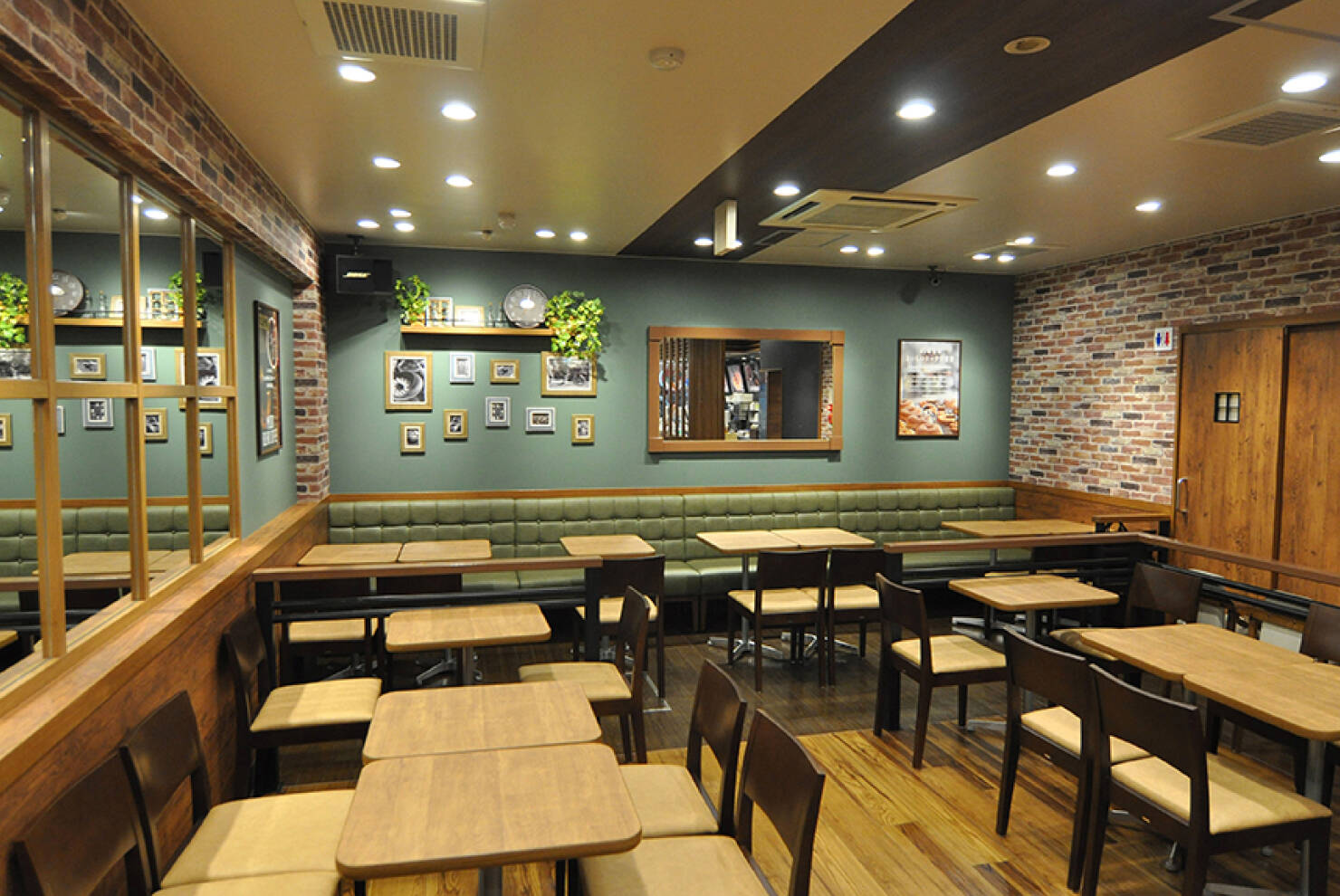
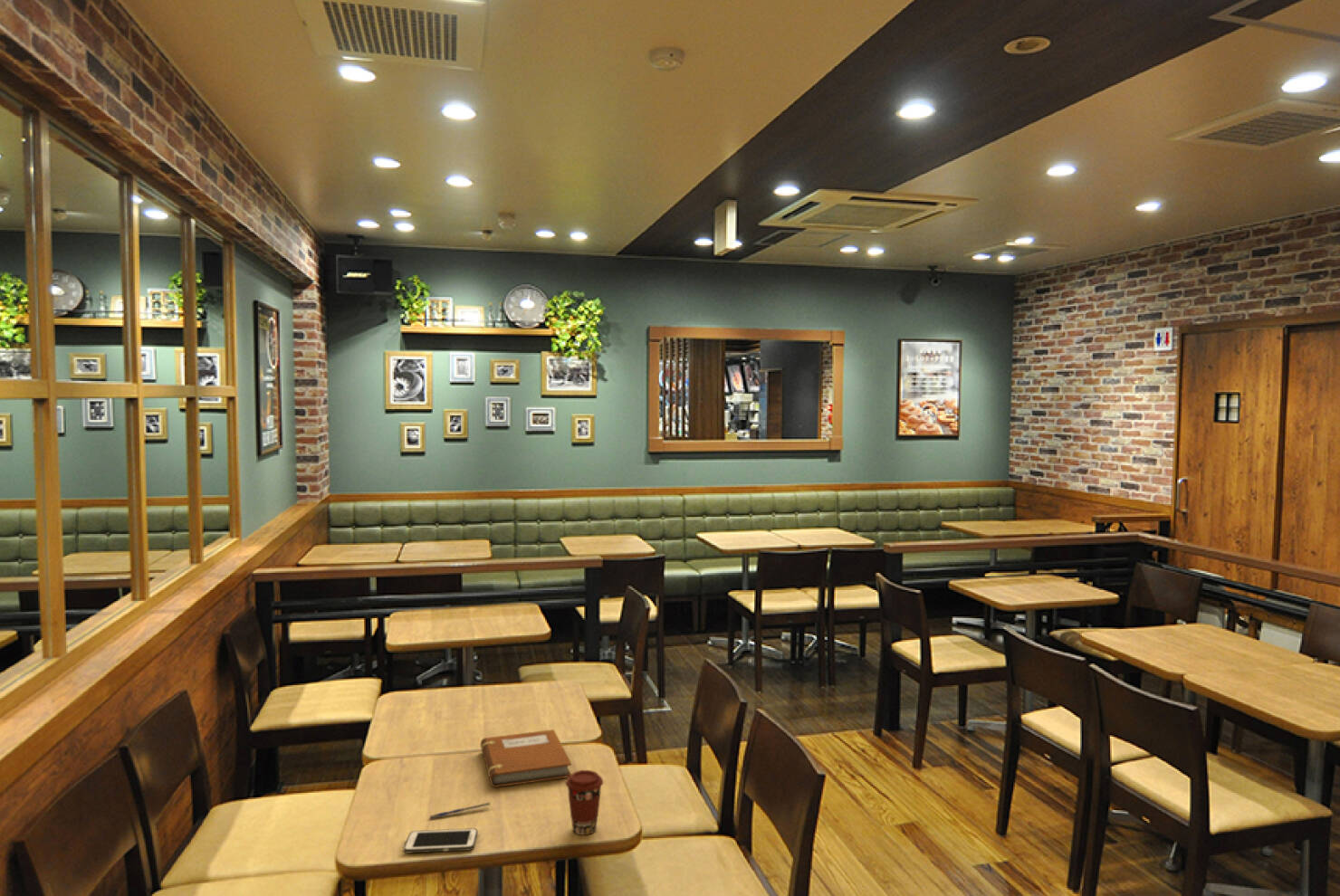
+ coffee cup (584, 802)
+ cell phone (441, 840)
+ pen (461, 809)
+ notebook (523, 756)
